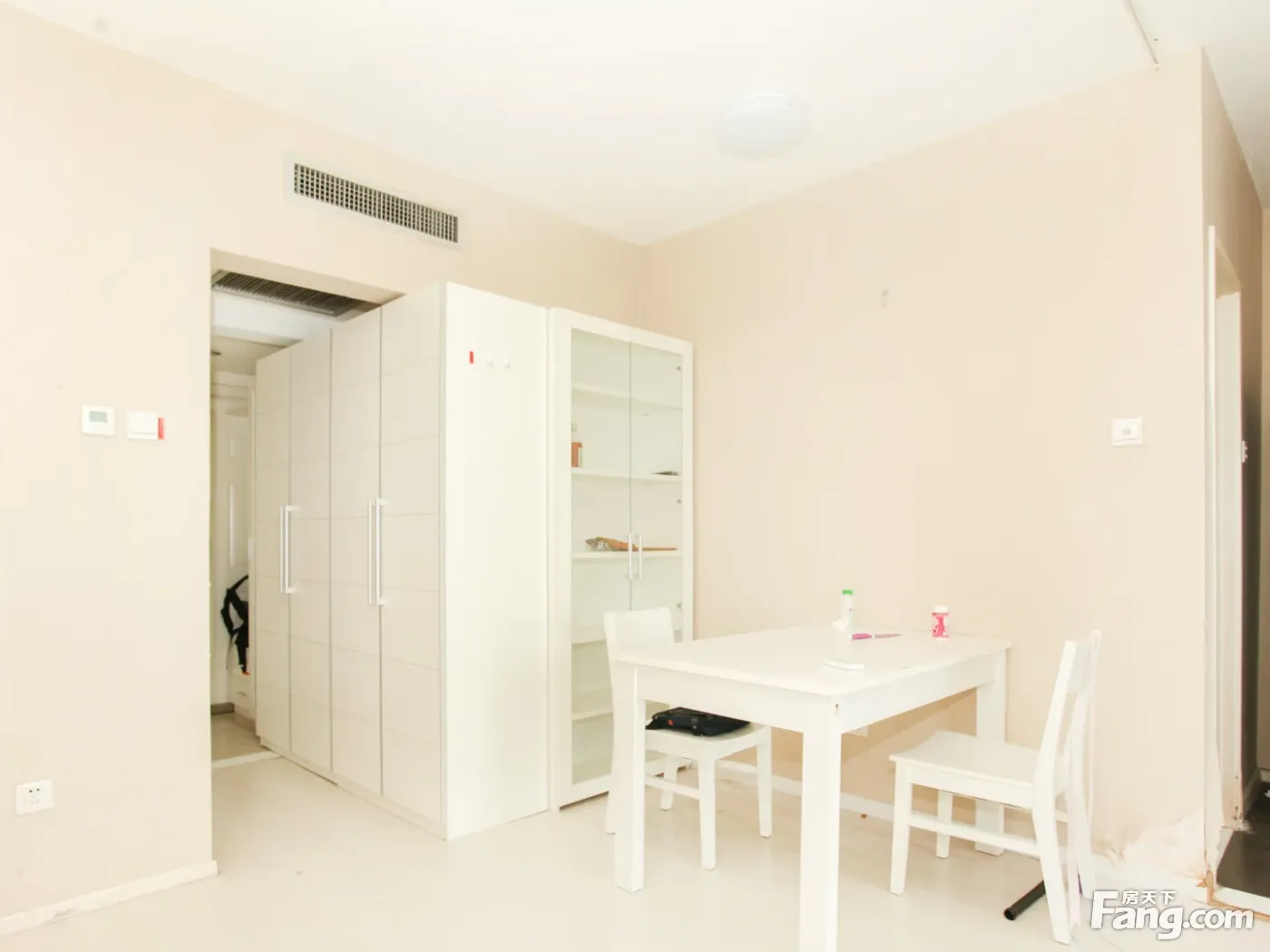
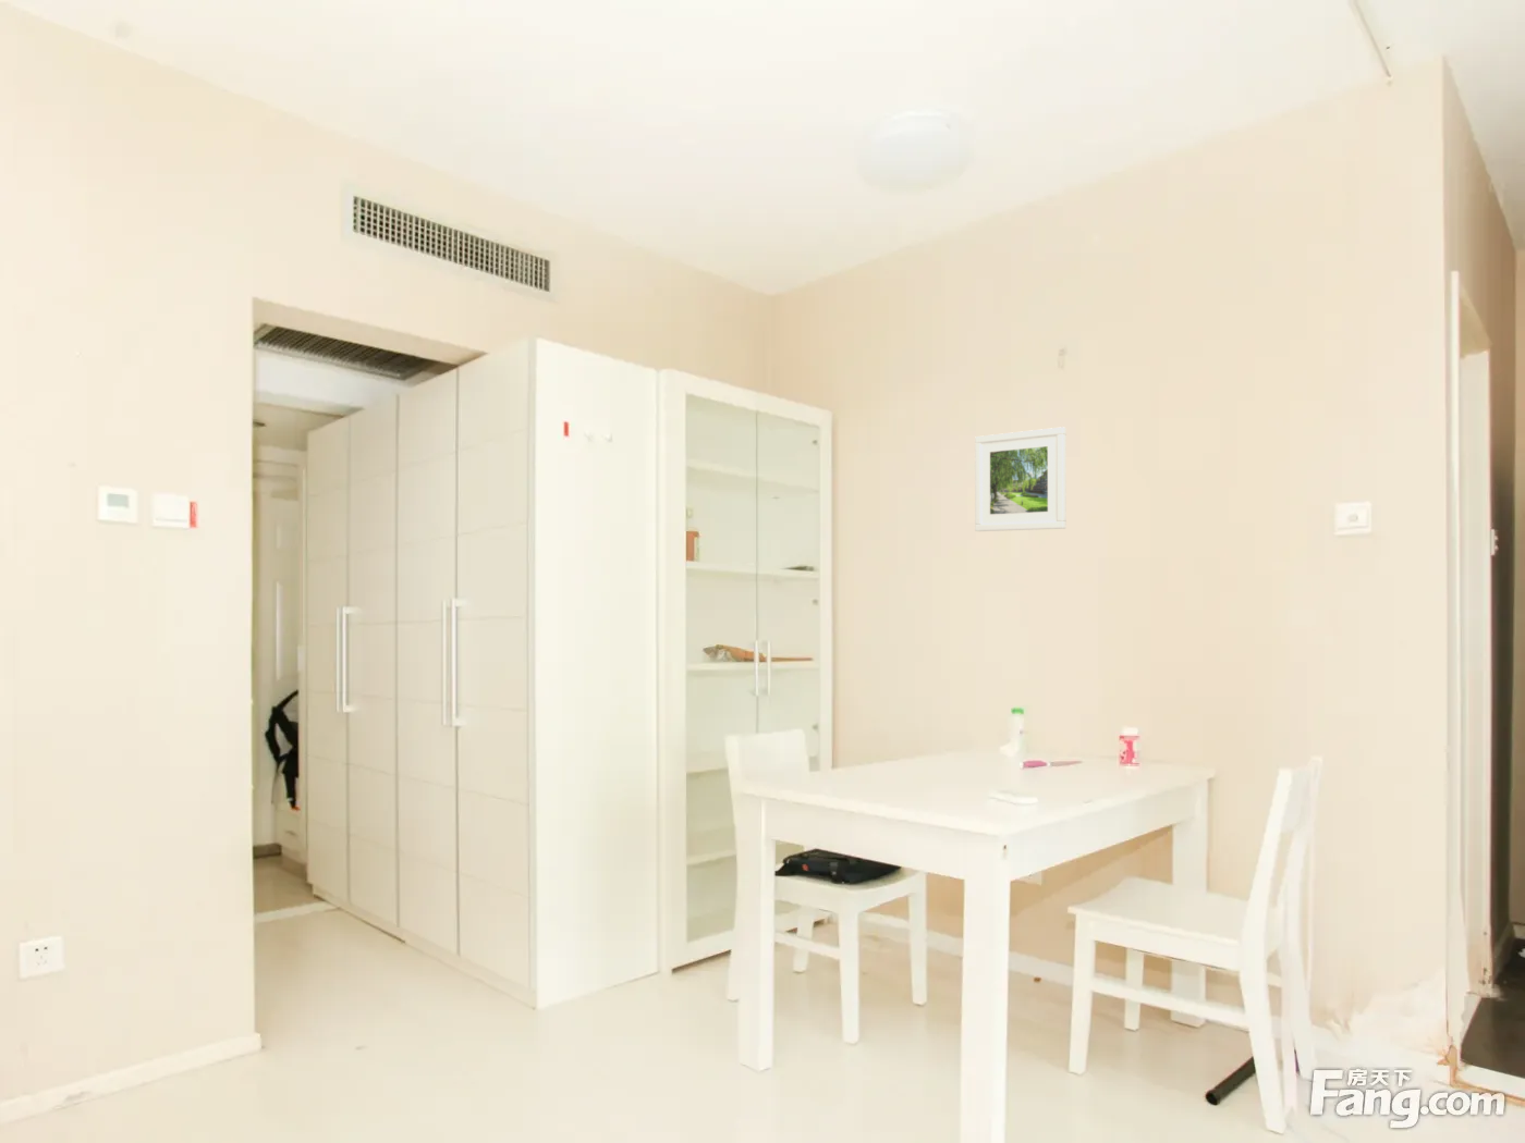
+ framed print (1018, 481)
